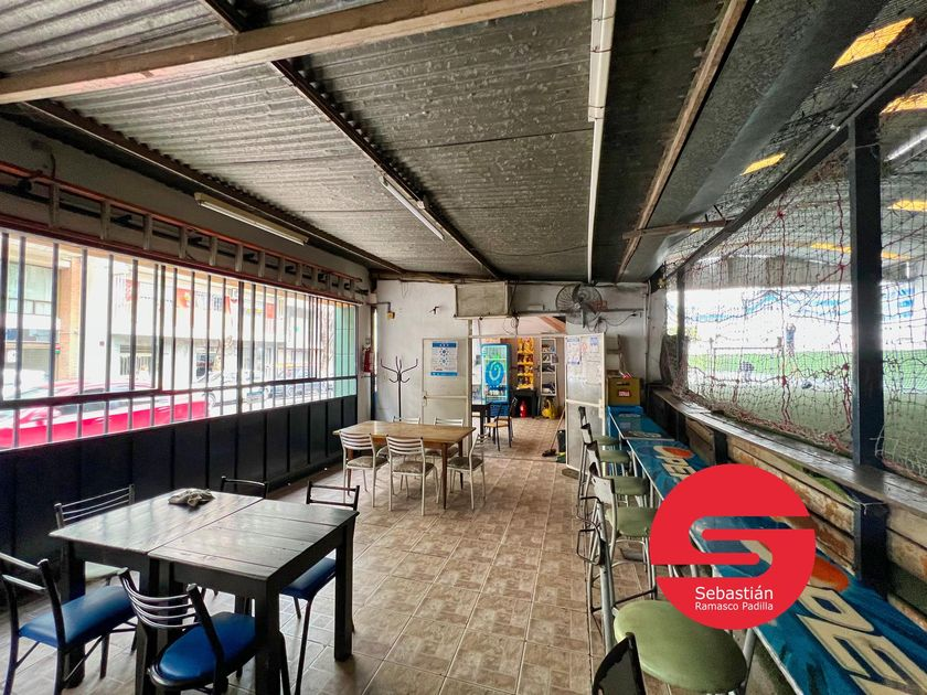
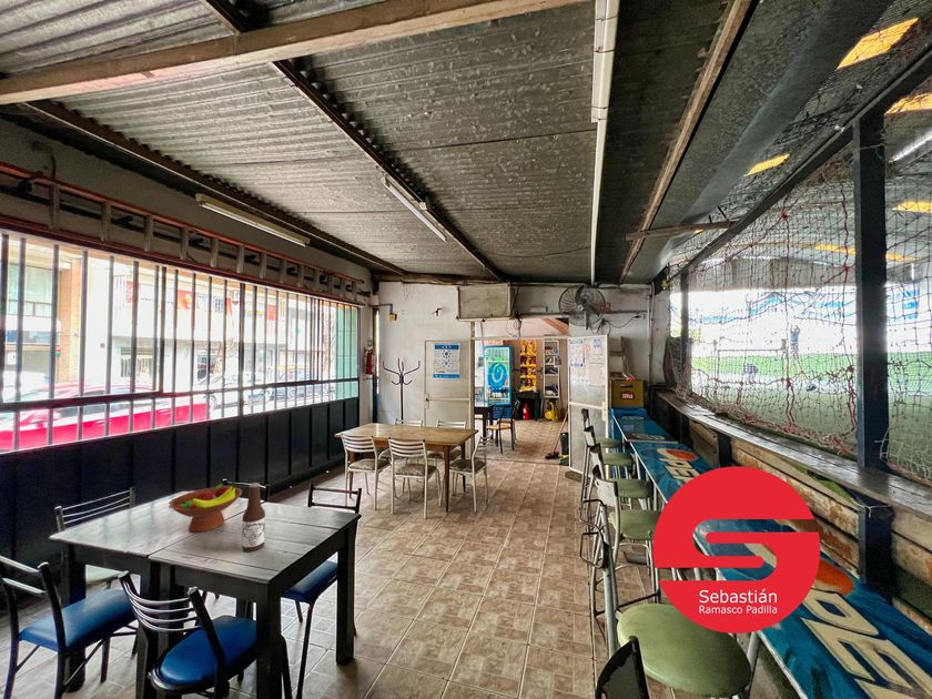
+ root beer bottle (253, 515)
+ fruit bowl (206, 506)
